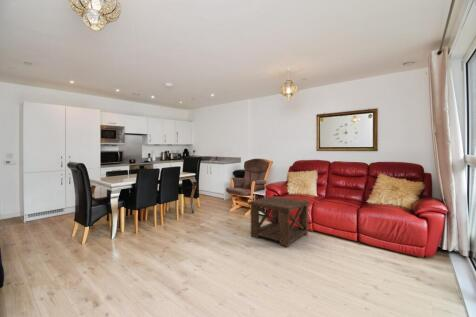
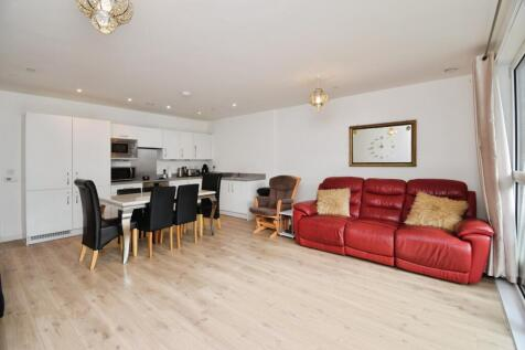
- side table (279, 218)
